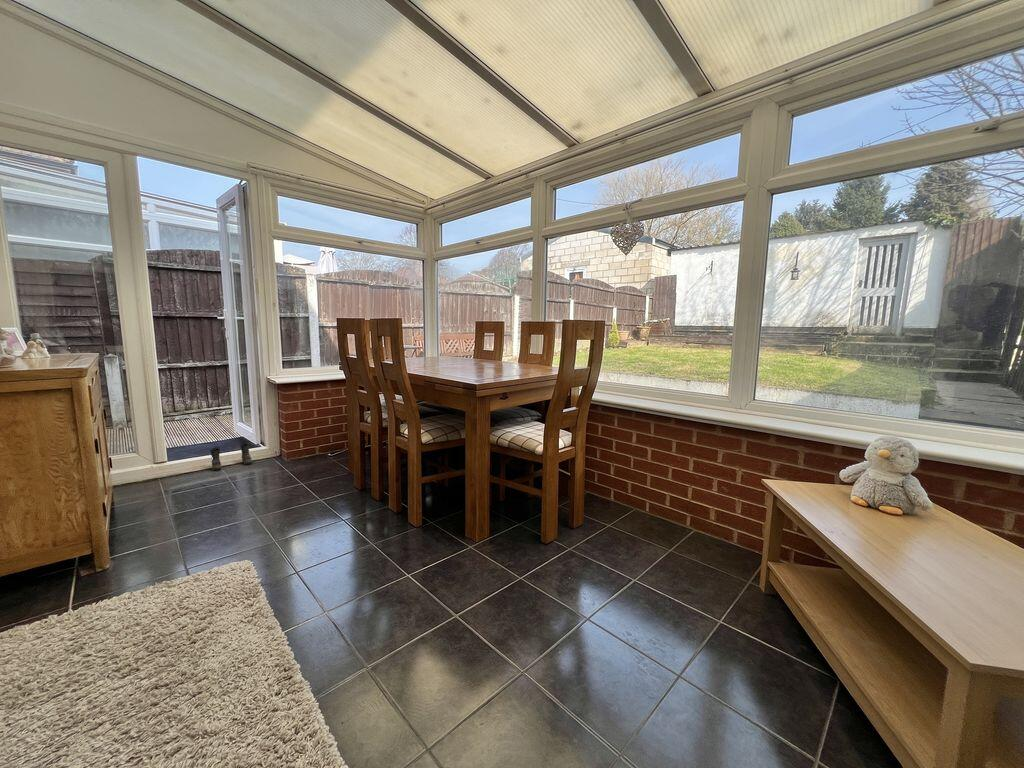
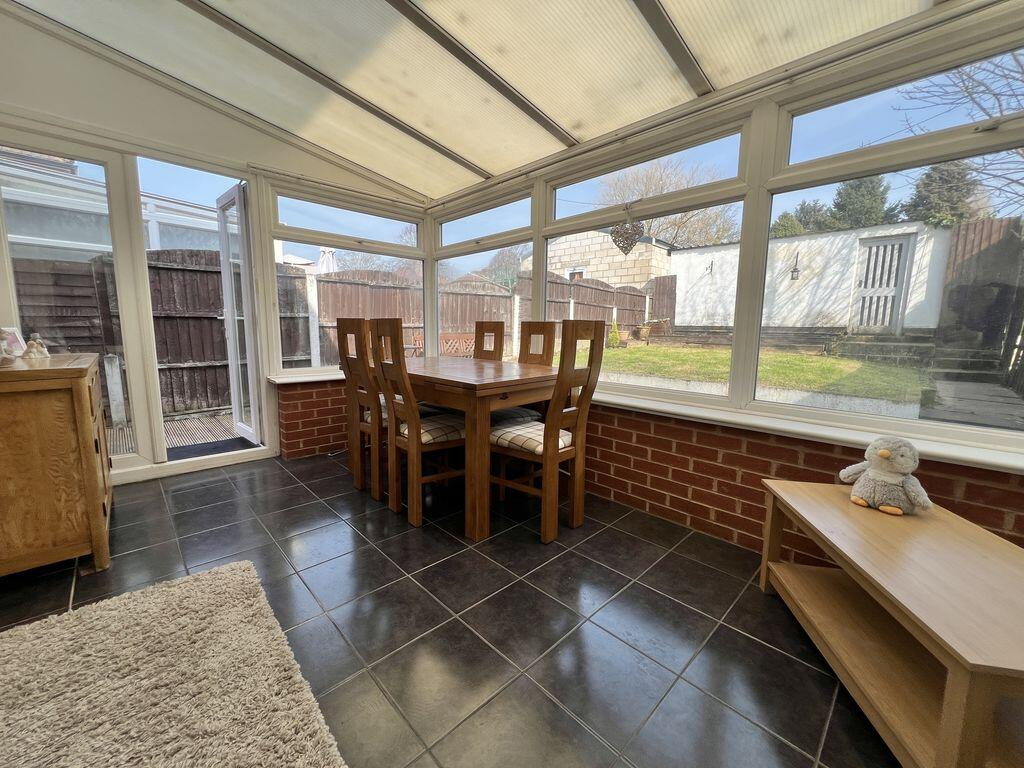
- boots (242, 456)
